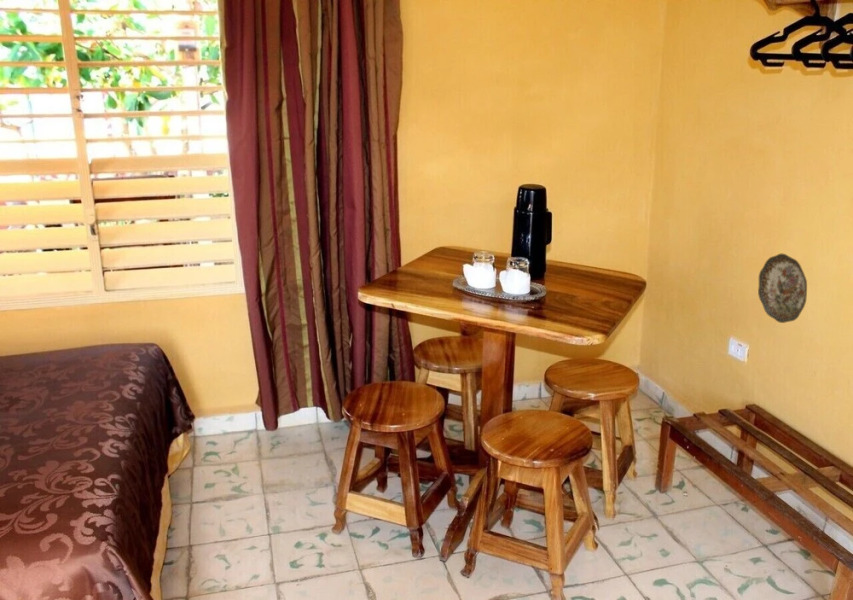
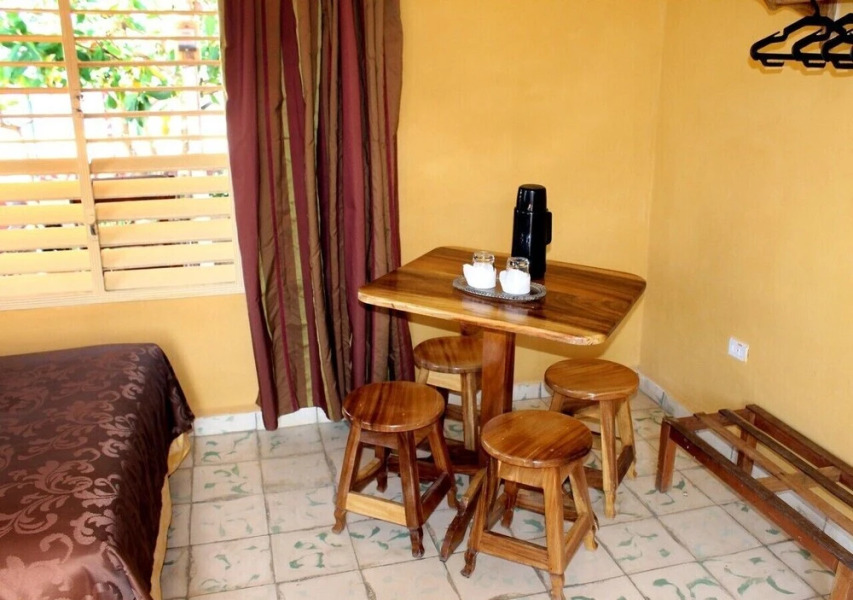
- decorative plate (784, 288)
